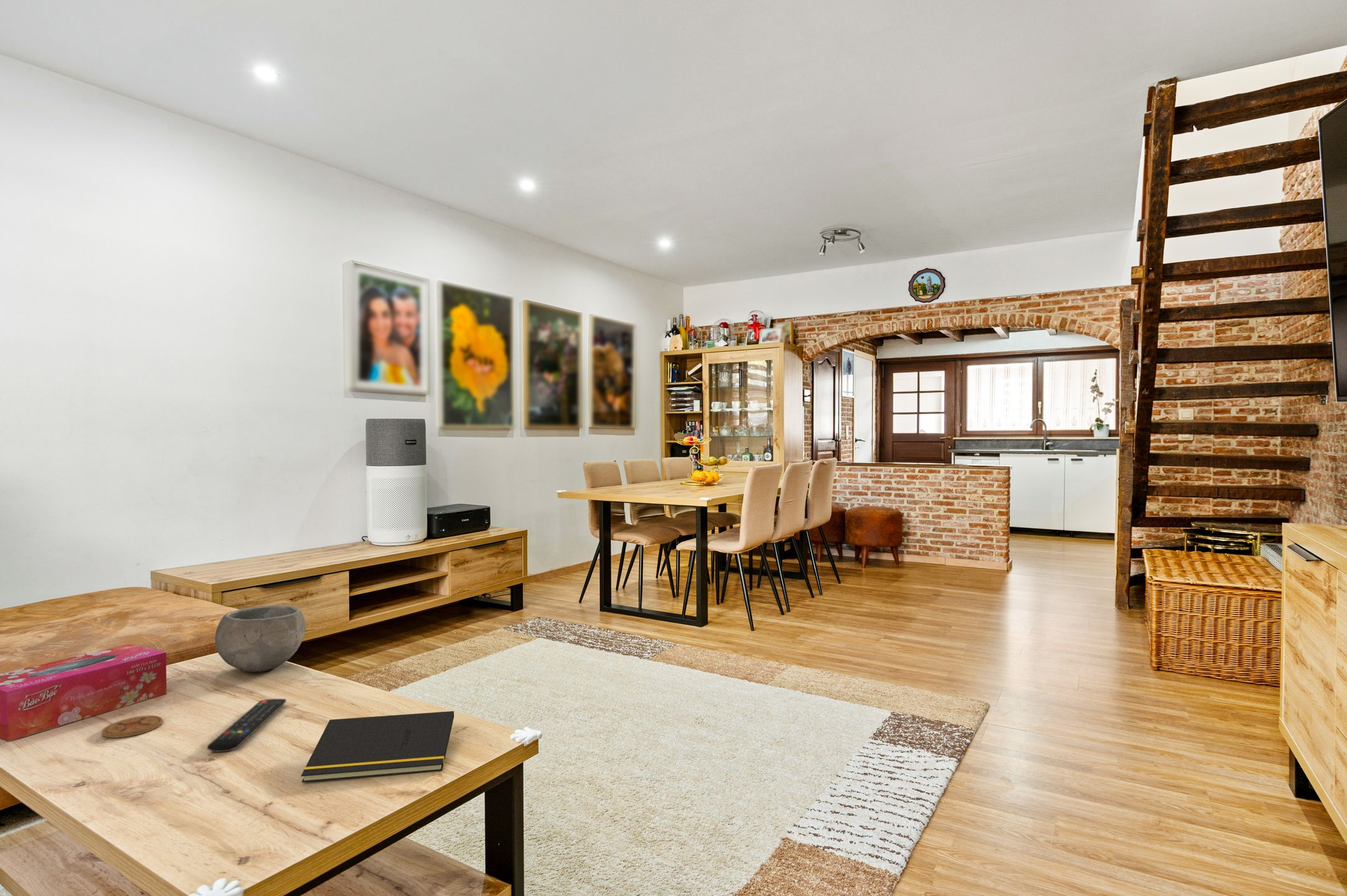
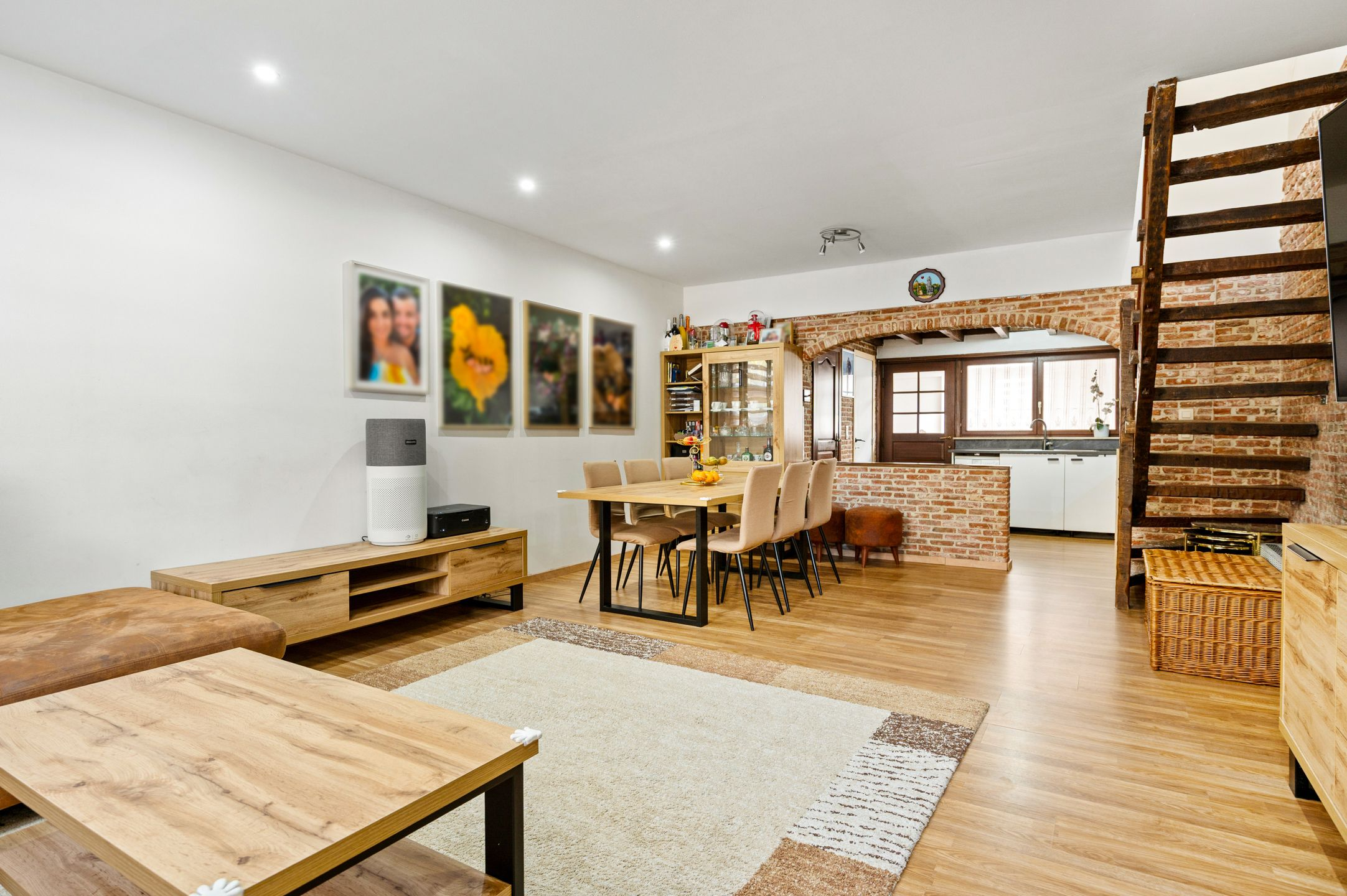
- tissue box (75, 688)
- coaster (133, 726)
- notepad (383, 744)
- bowl (261, 640)
- remote control (250, 723)
